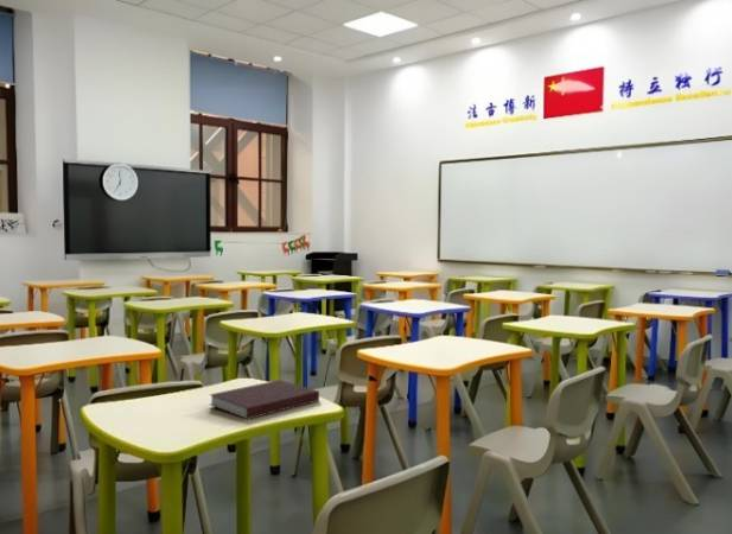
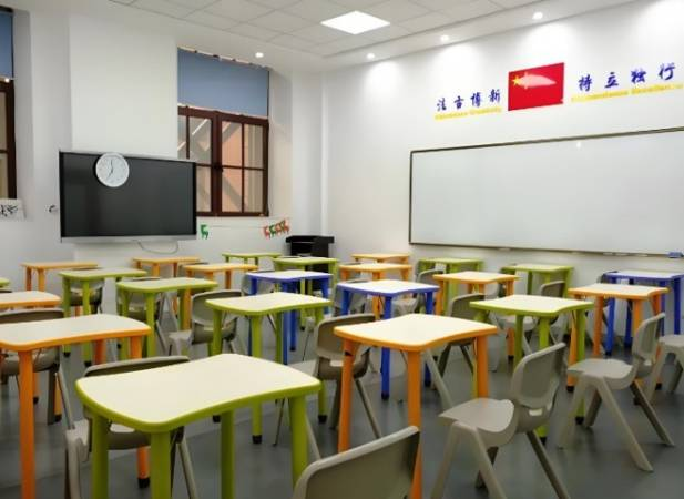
- notebook (265, 398)
